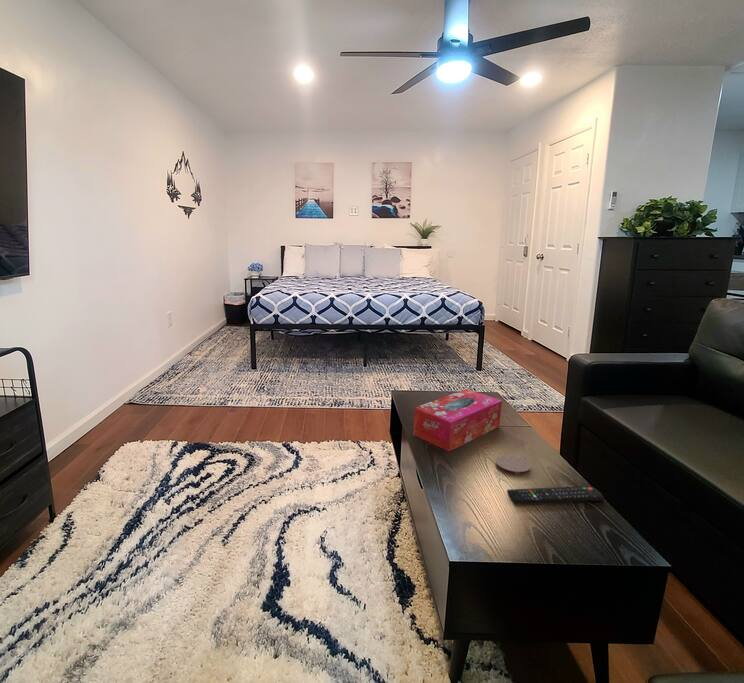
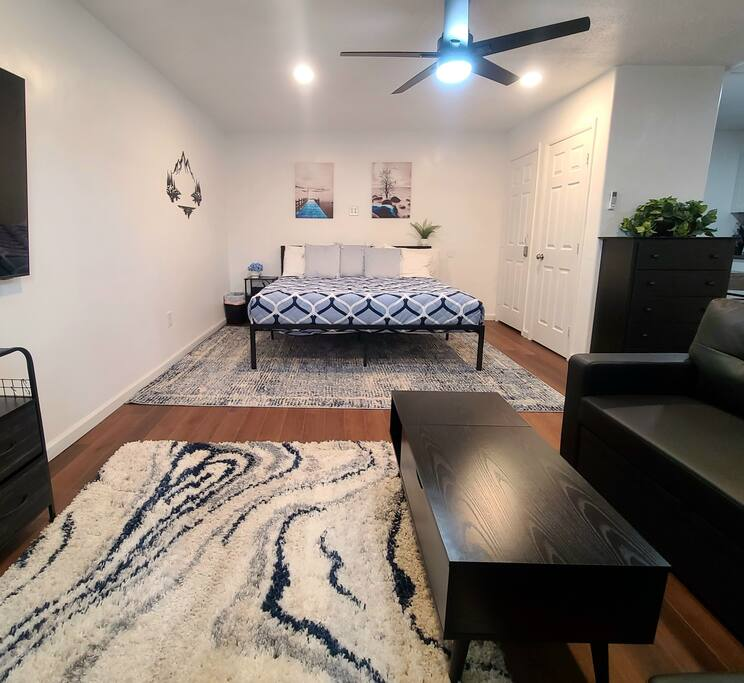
- tissue box (458, 417)
- coaster (512, 464)
- remote control (555, 495)
